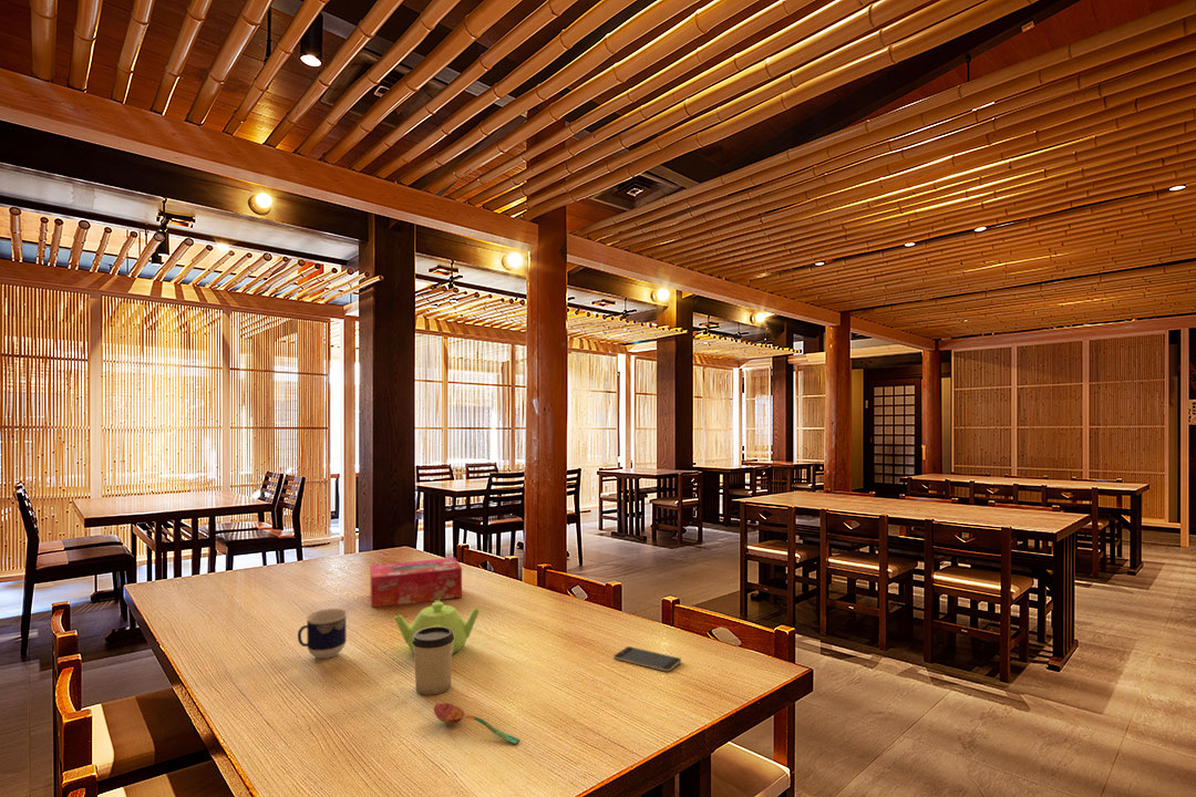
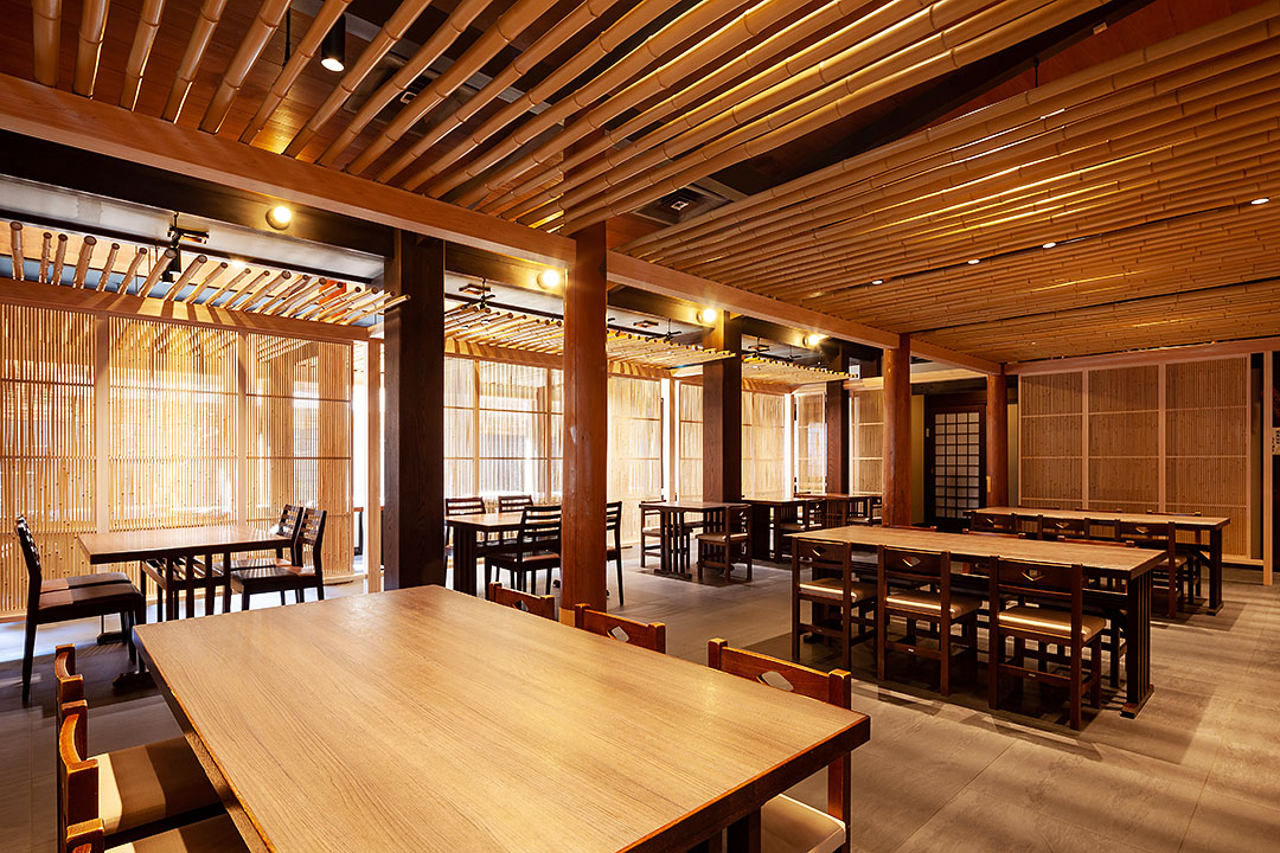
- cup (321, 636)
- smartphone (647, 658)
- tissue box (415, 581)
- soupspoon (477, 721)
- cup (433, 660)
- teapot (437, 624)
